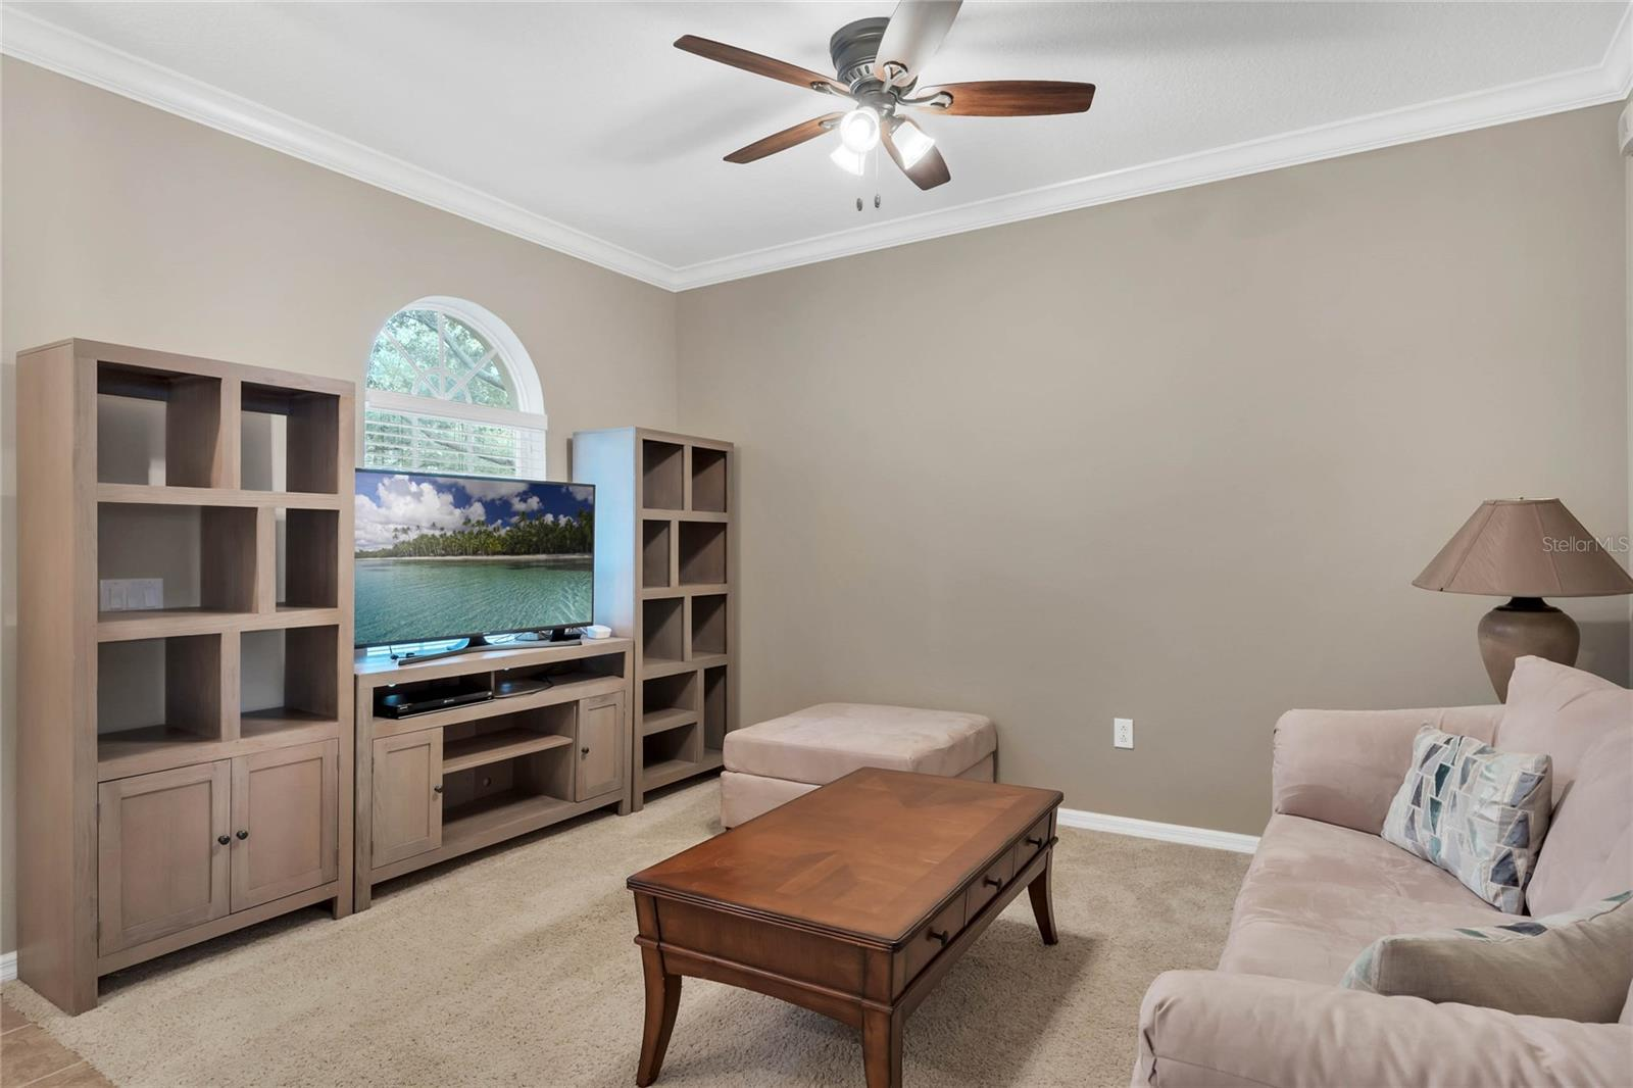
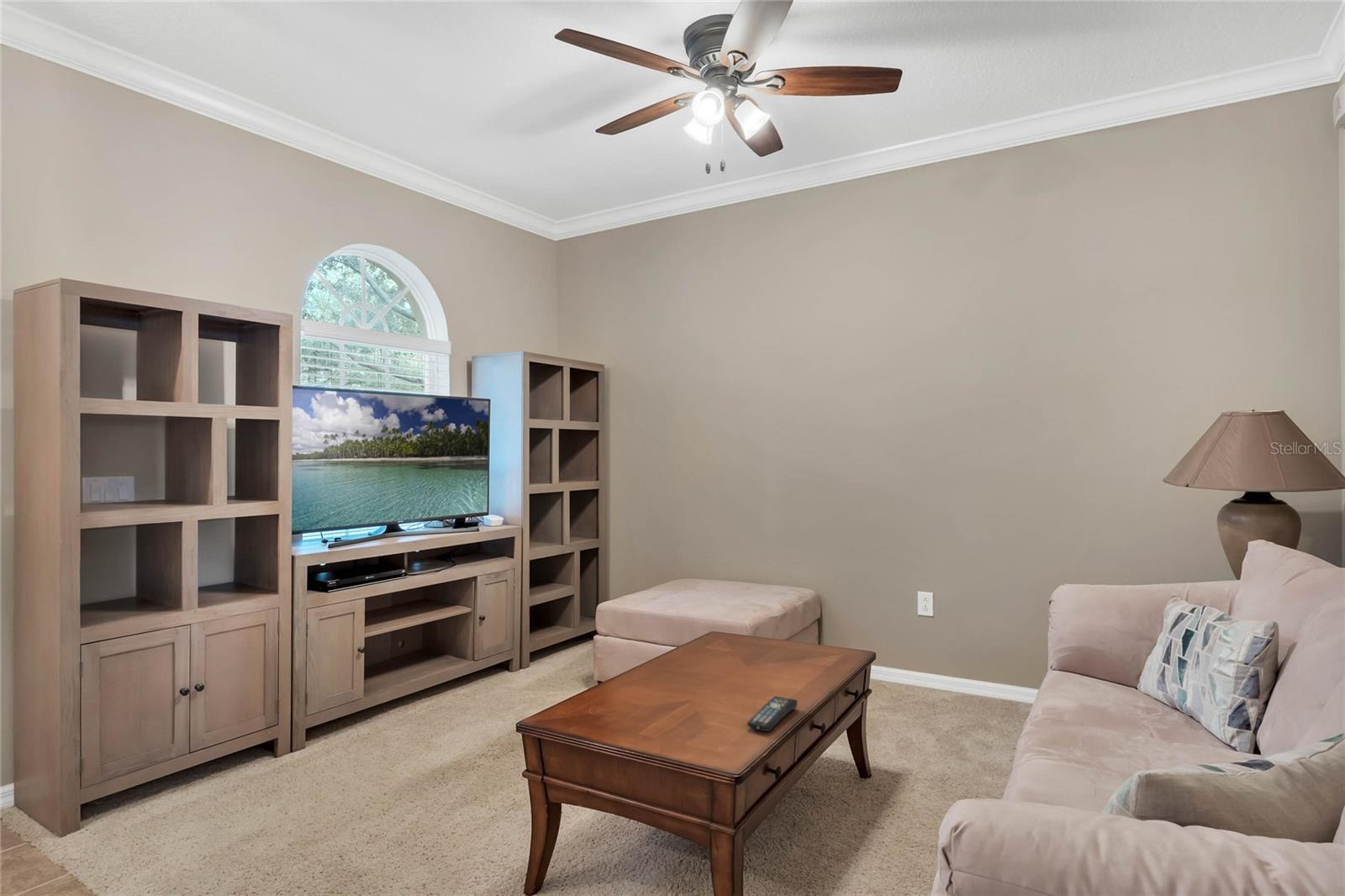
+ remote control (773, 712)
